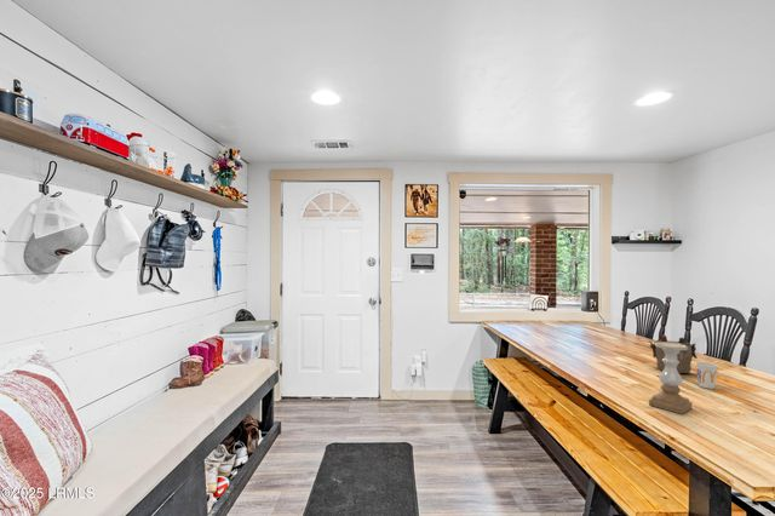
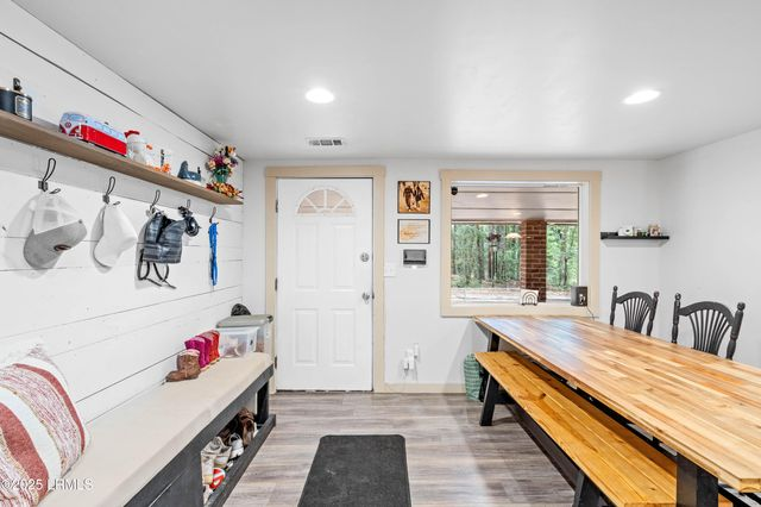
- cup (706, 374)
- candle holder (670, 375)
- teapot (677, 354)
